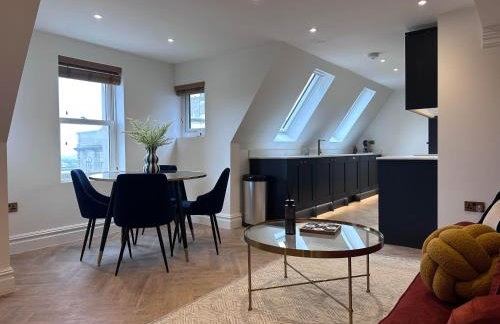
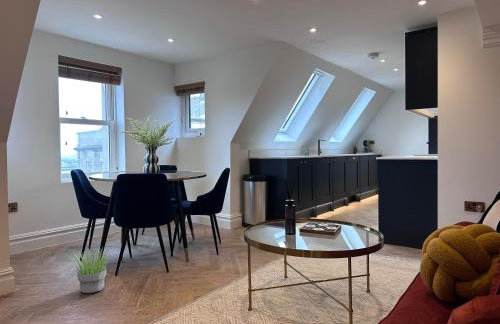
+ potted plant (92, 271)
